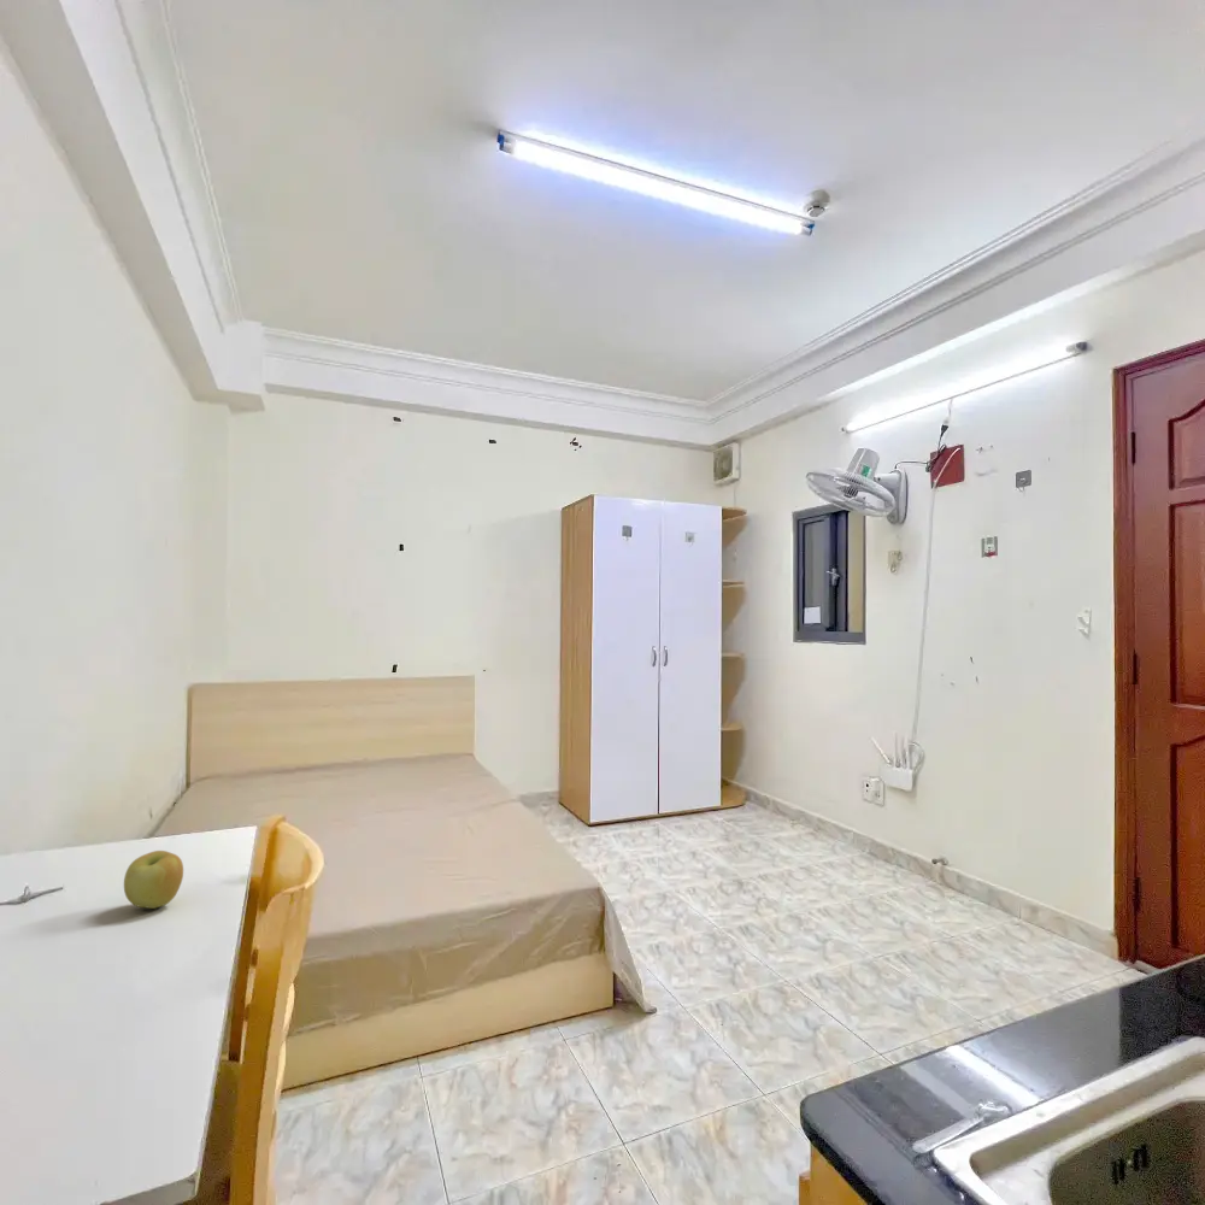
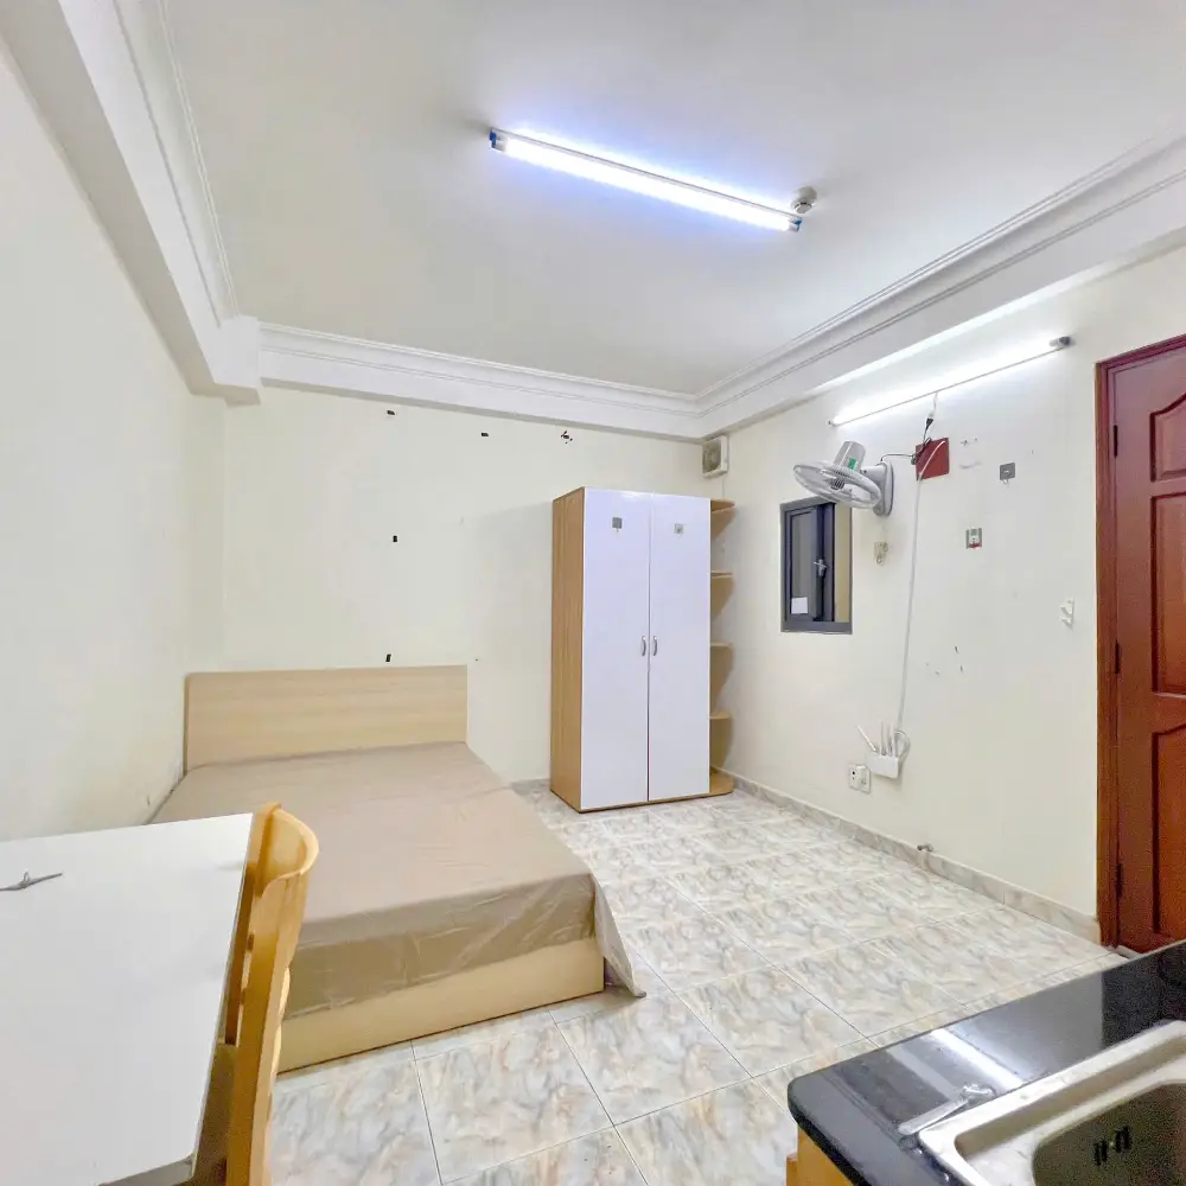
- apple (154, 880)
